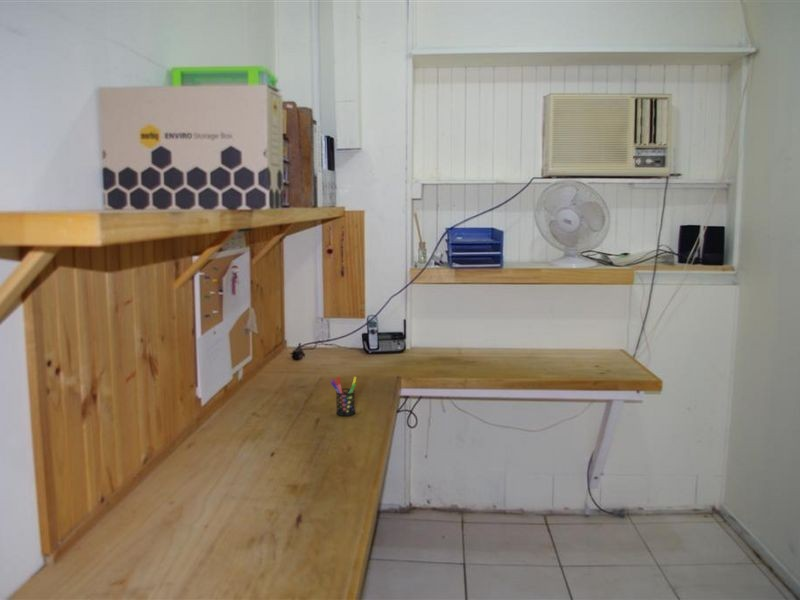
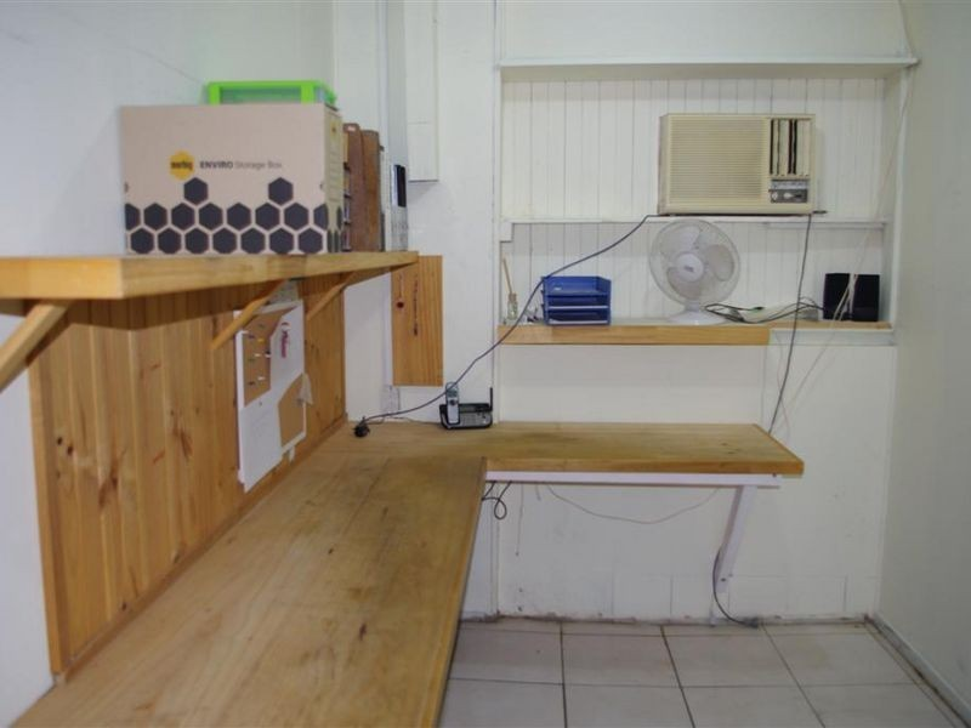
- pen holder (346, 394)
